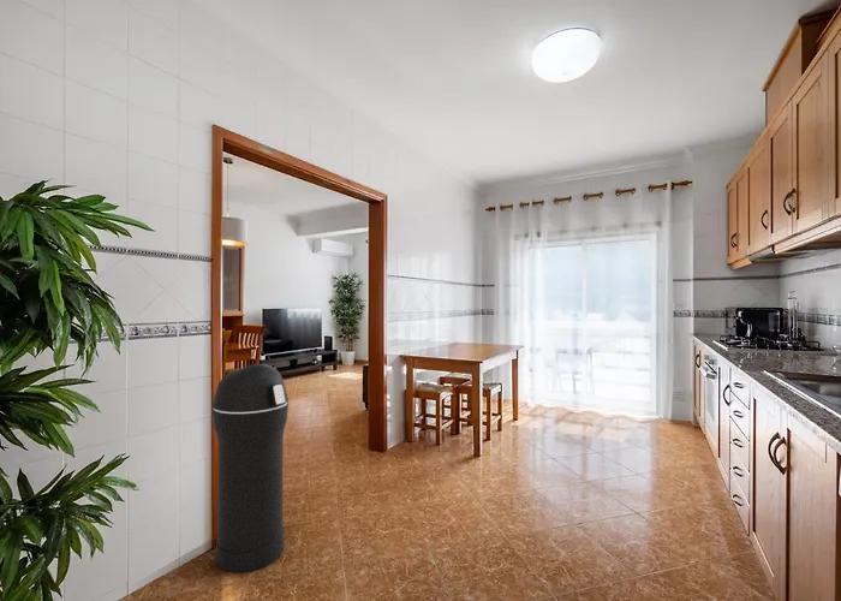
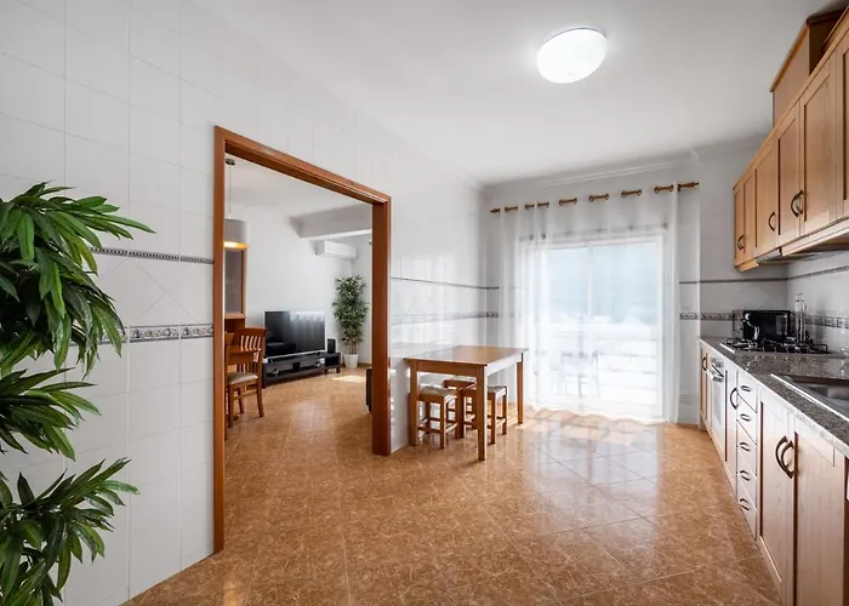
- trash can (252, 458)
